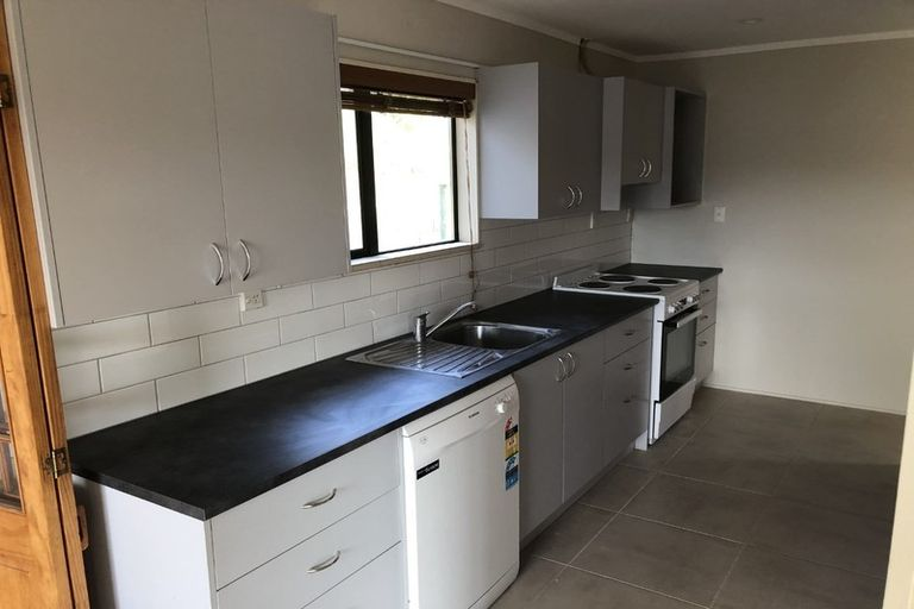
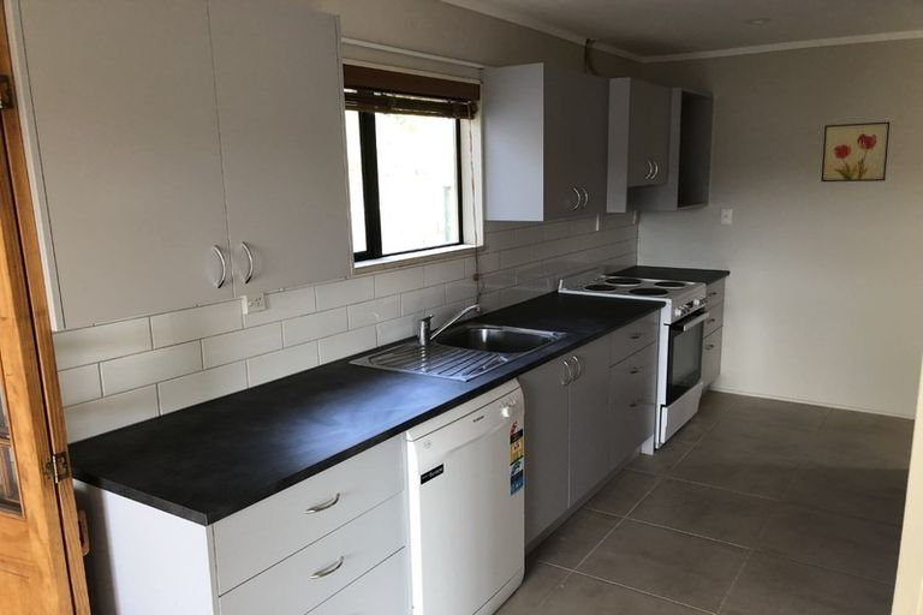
+ wall art (854, 153)
